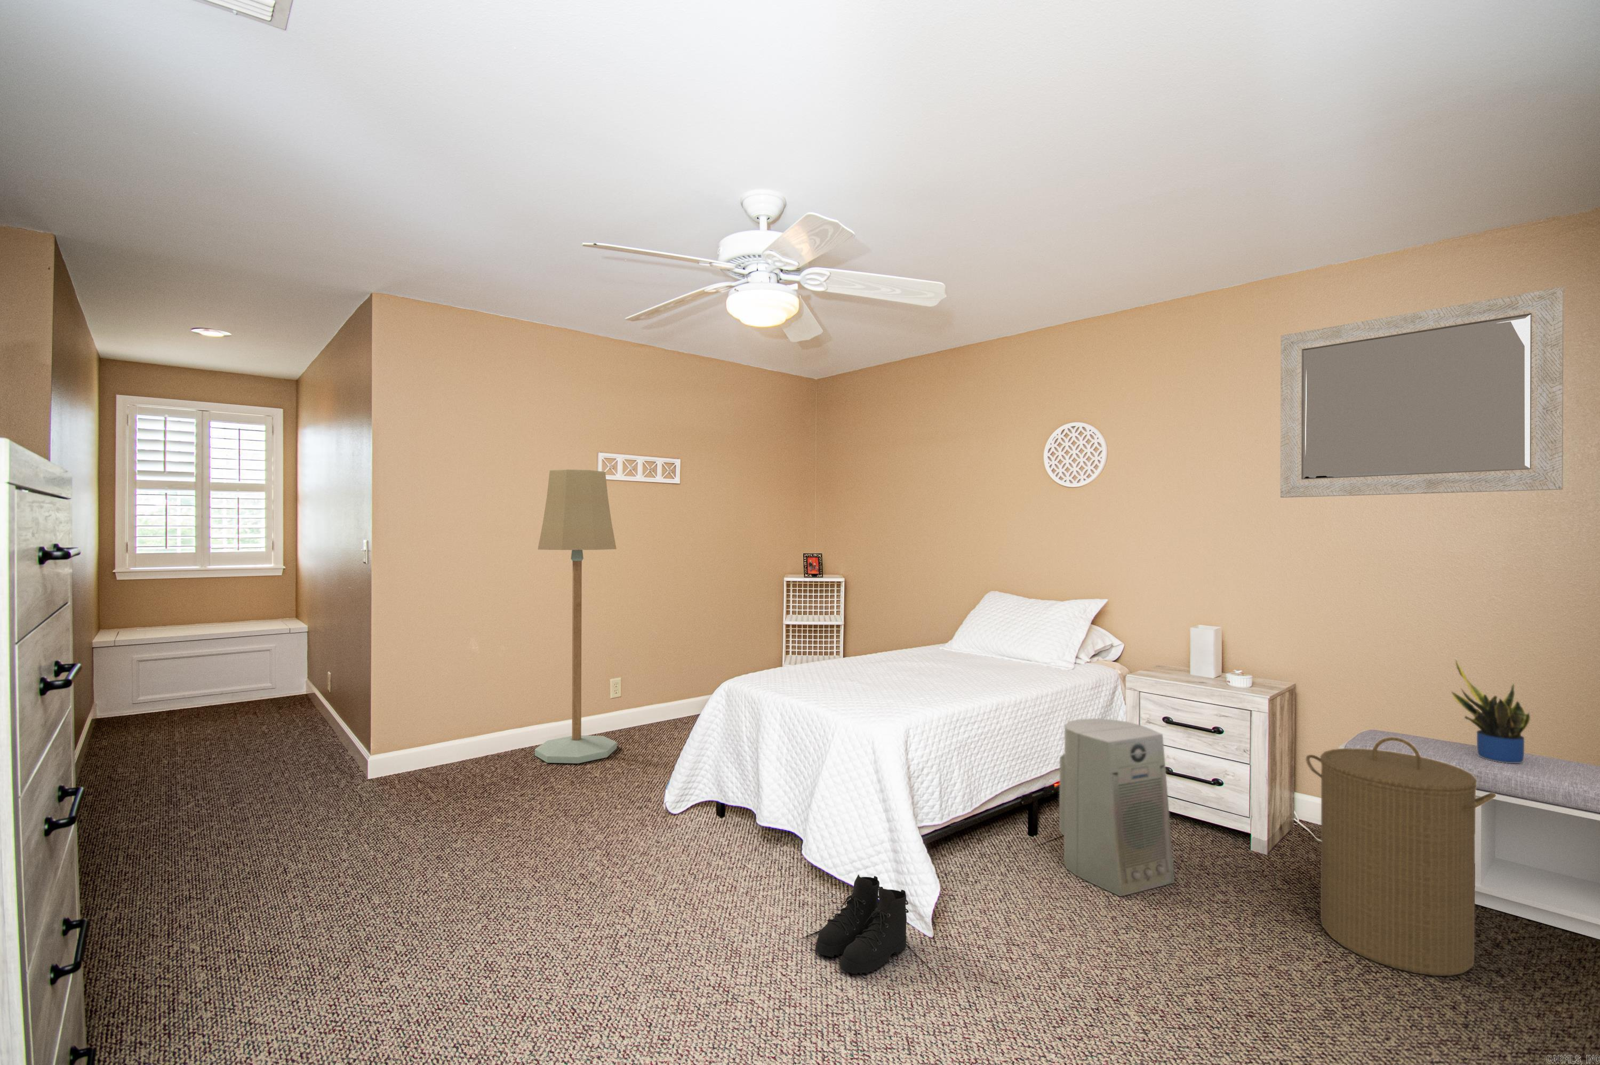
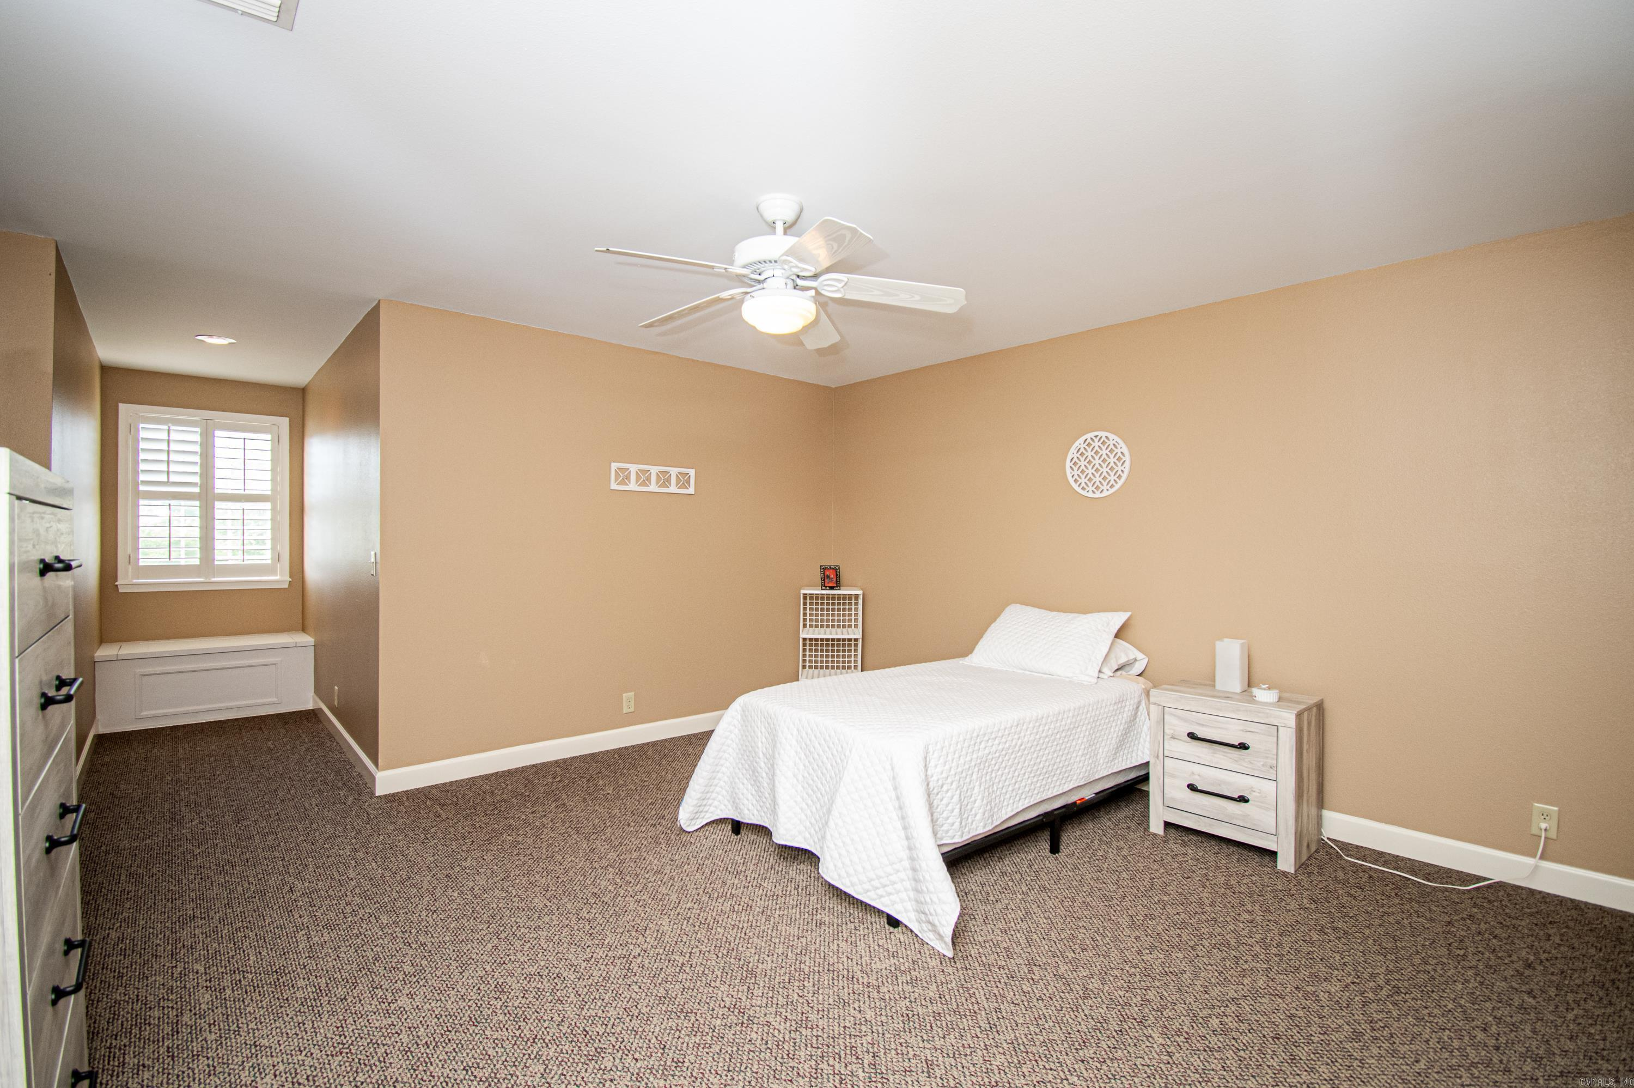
- potted plant (1485, 711)
- boots (862, 918)
- fan (1108, 798)
- home mirror (1406, 404)
- laundry hamper (1393, 839)
- bench (1484, 821)
- floor lamp (577, 612)
